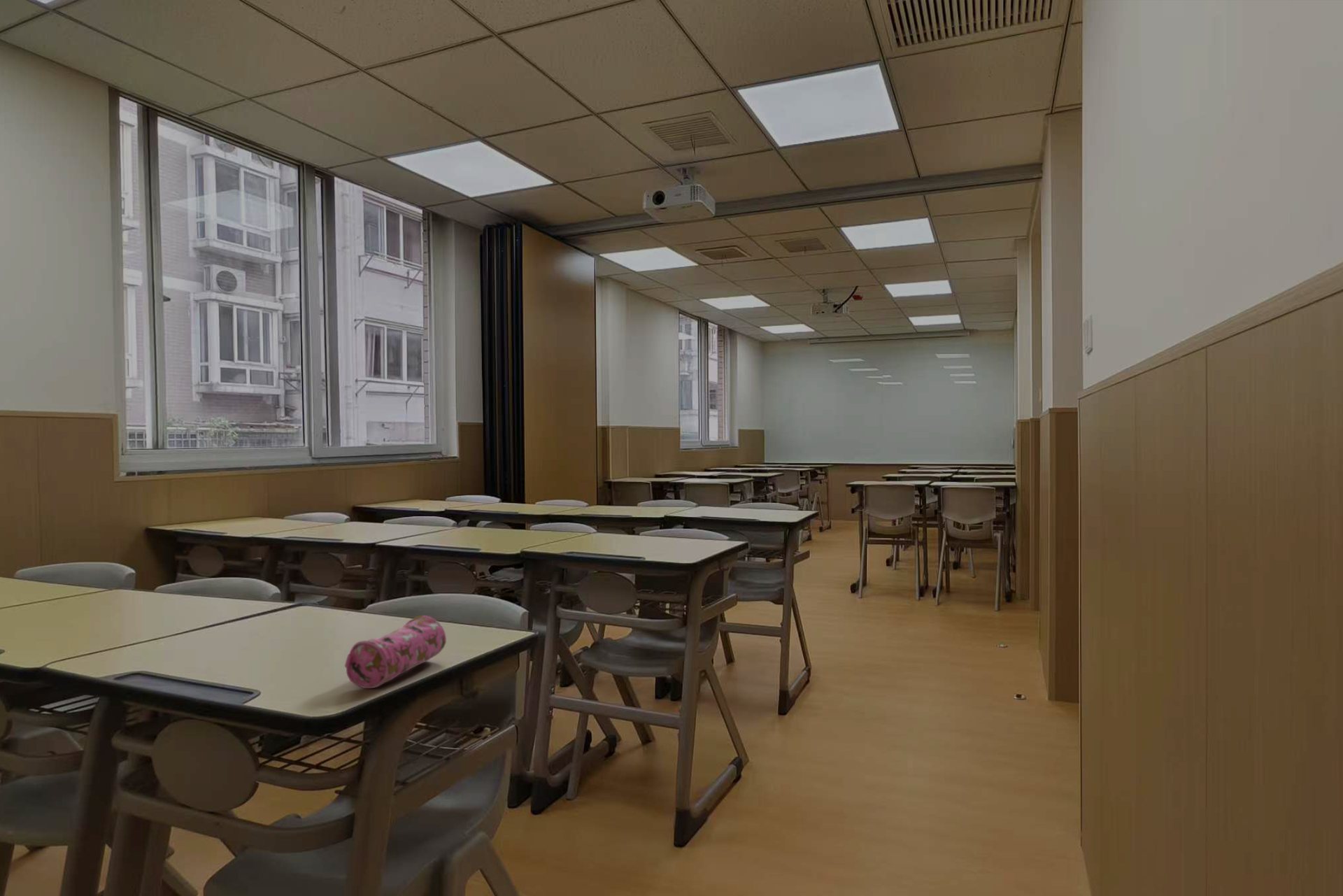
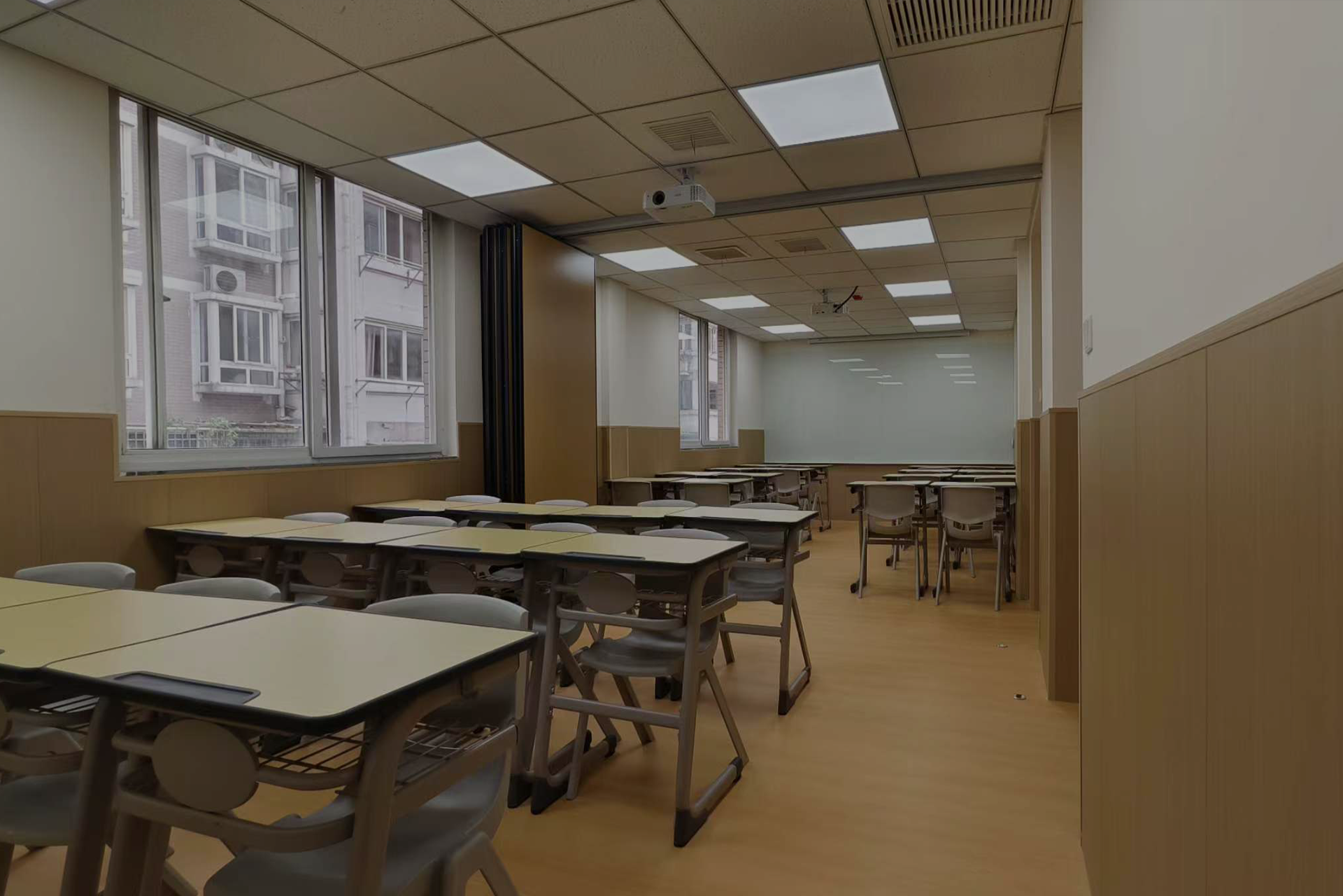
- pencil case (398, 650)
